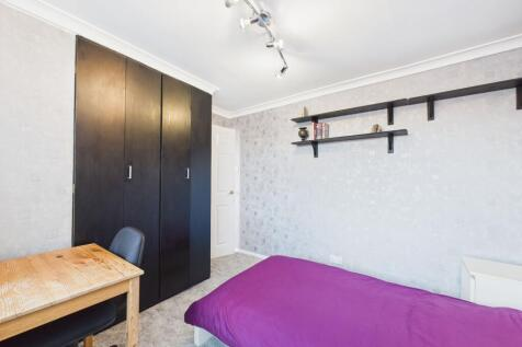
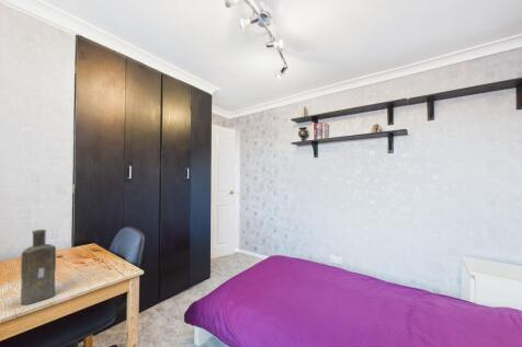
+ bottle (42, 263)
